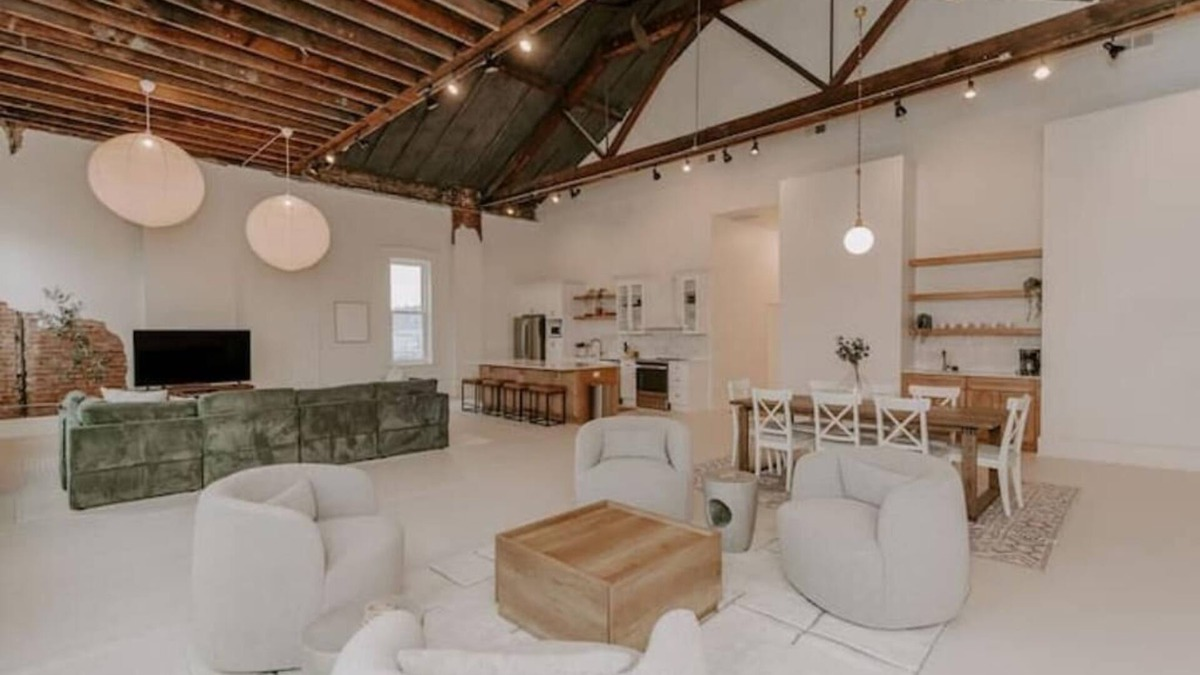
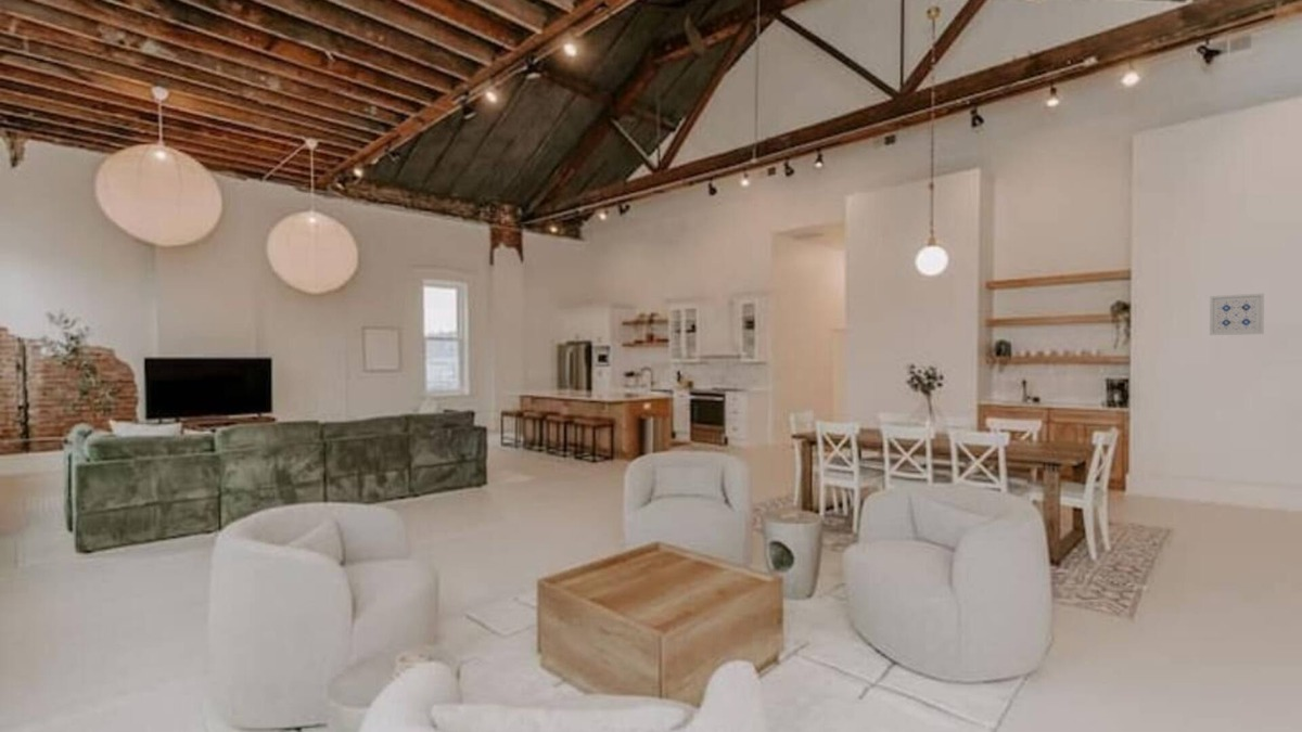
+ wall art (1236, 314)
